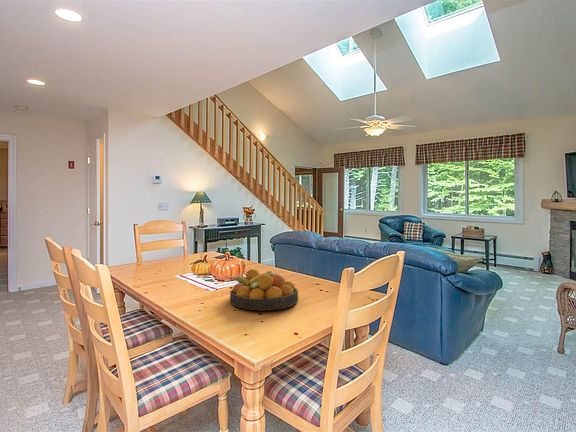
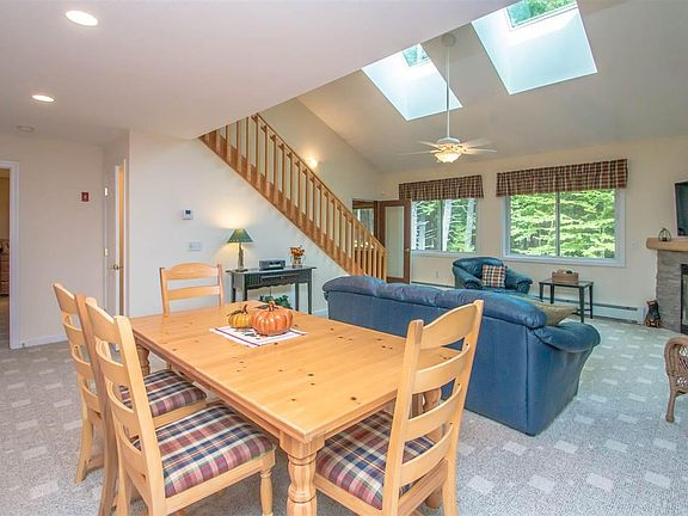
- fruit bowl (264, 285)
